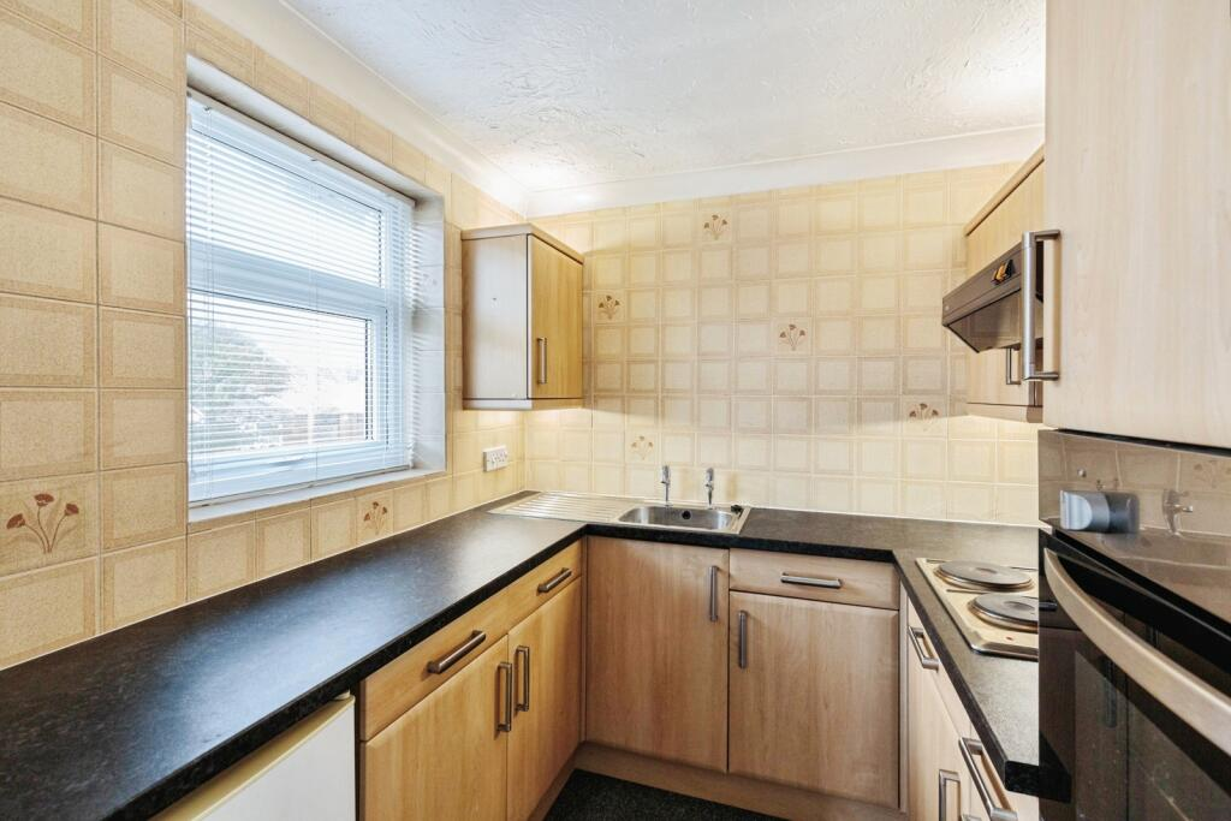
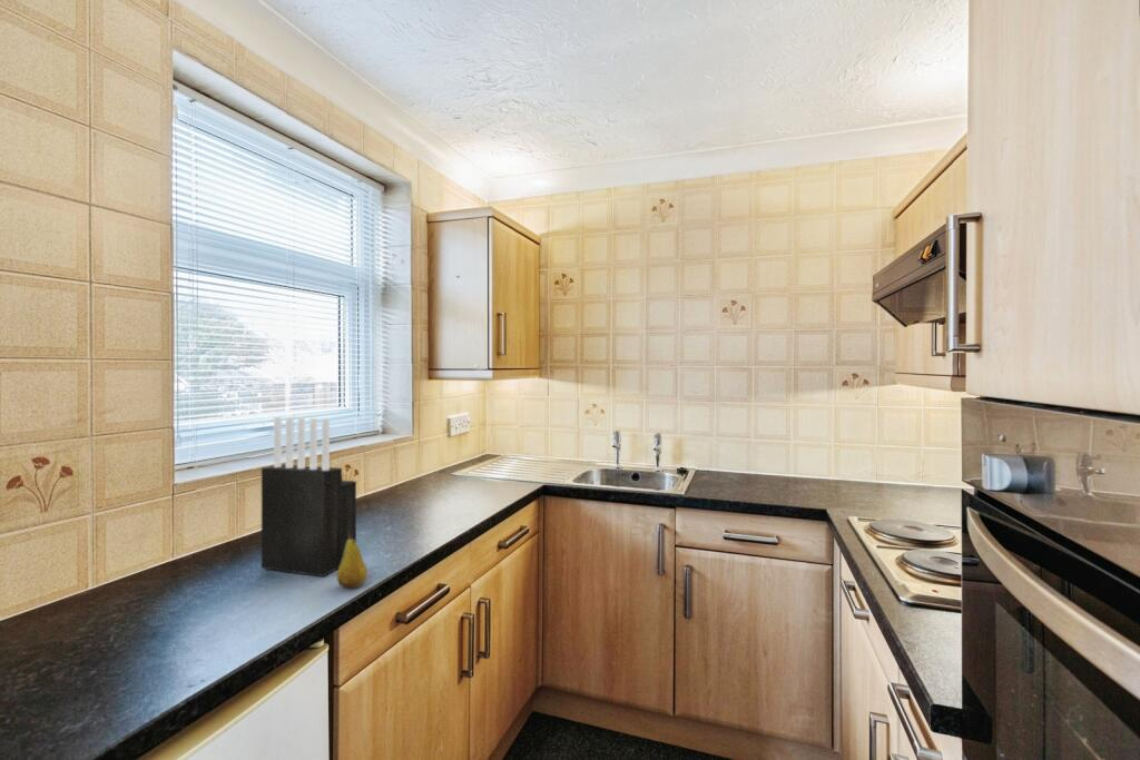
+ knife block (313, 490)
+ fruit (352, 557)
